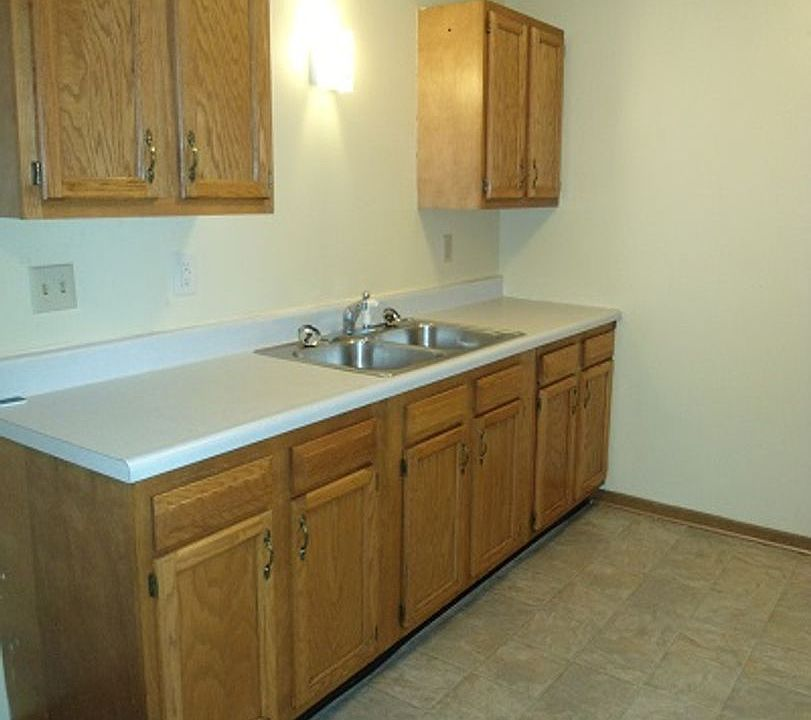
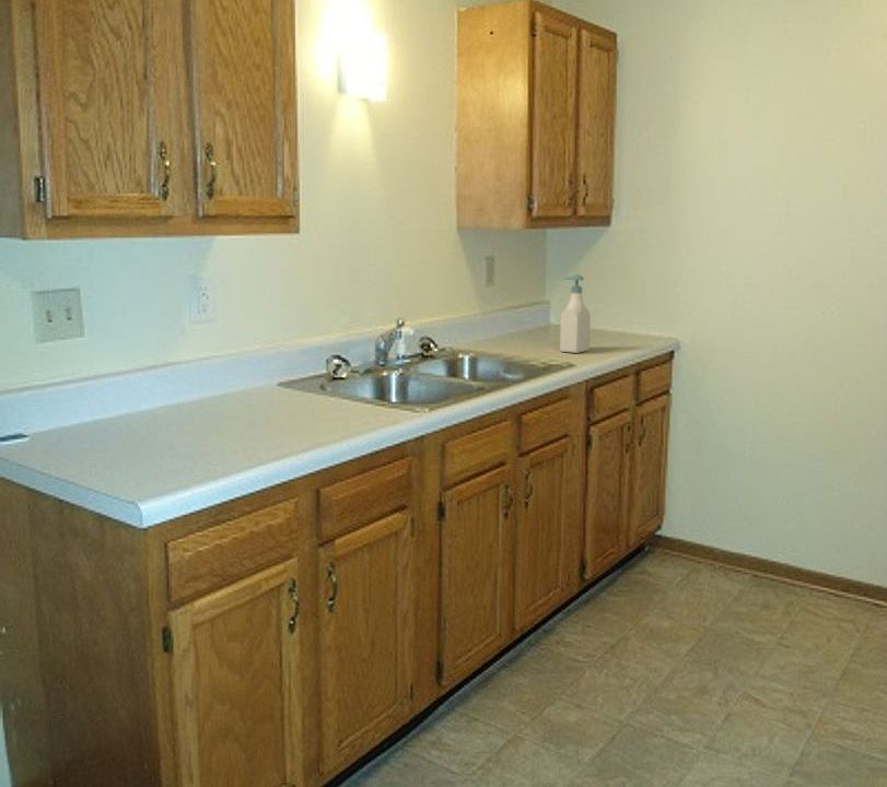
+ soap bottle (573, 313)
